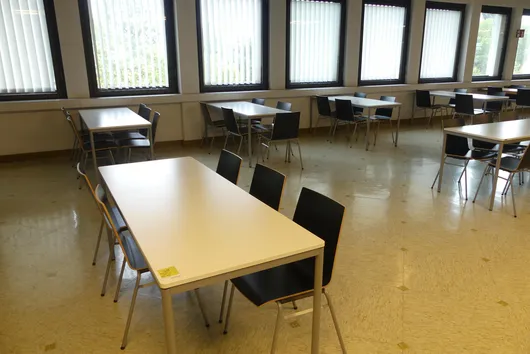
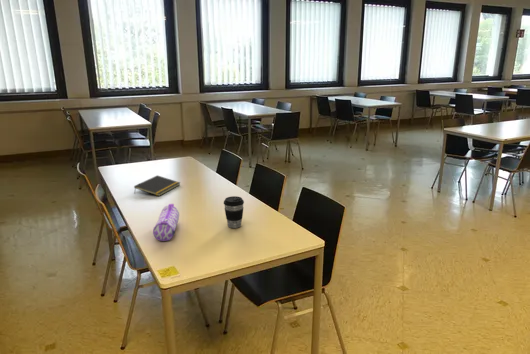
+ notepad (158, 185)
+ pencil case (166, 222)
+ coffee cup (234, 212)
